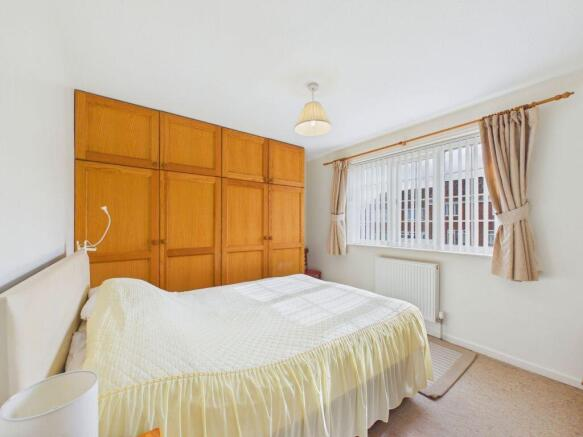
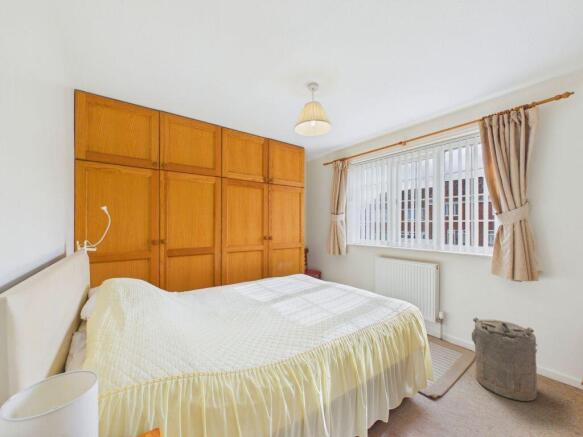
+ laundry hamper (501, 352)
